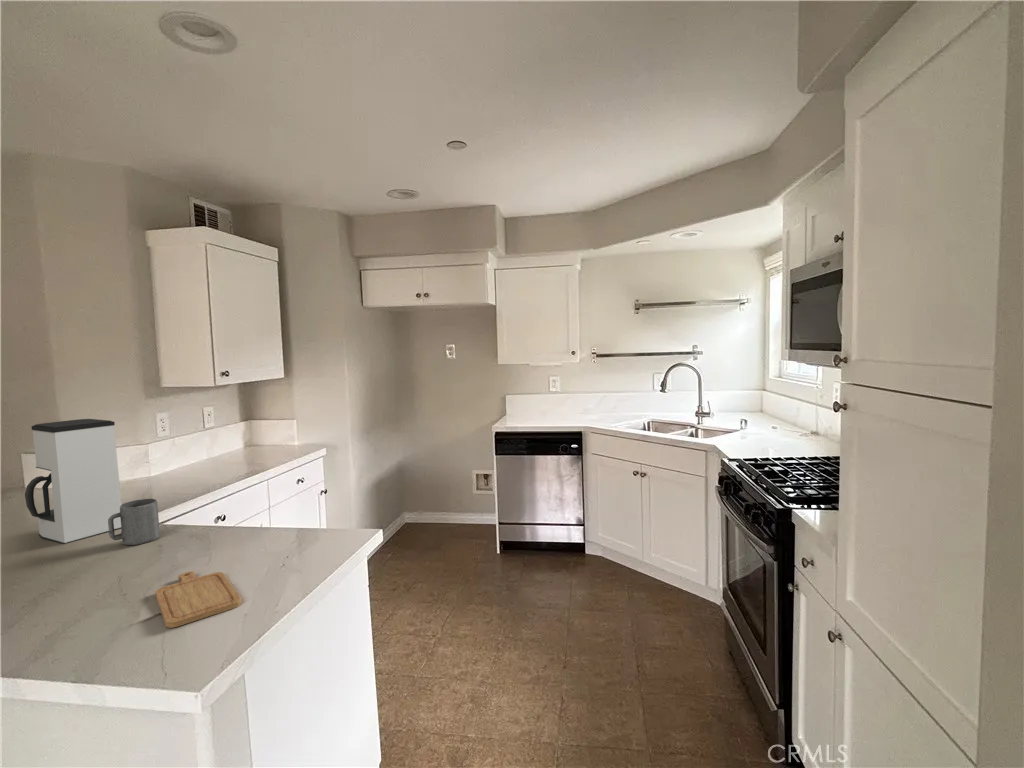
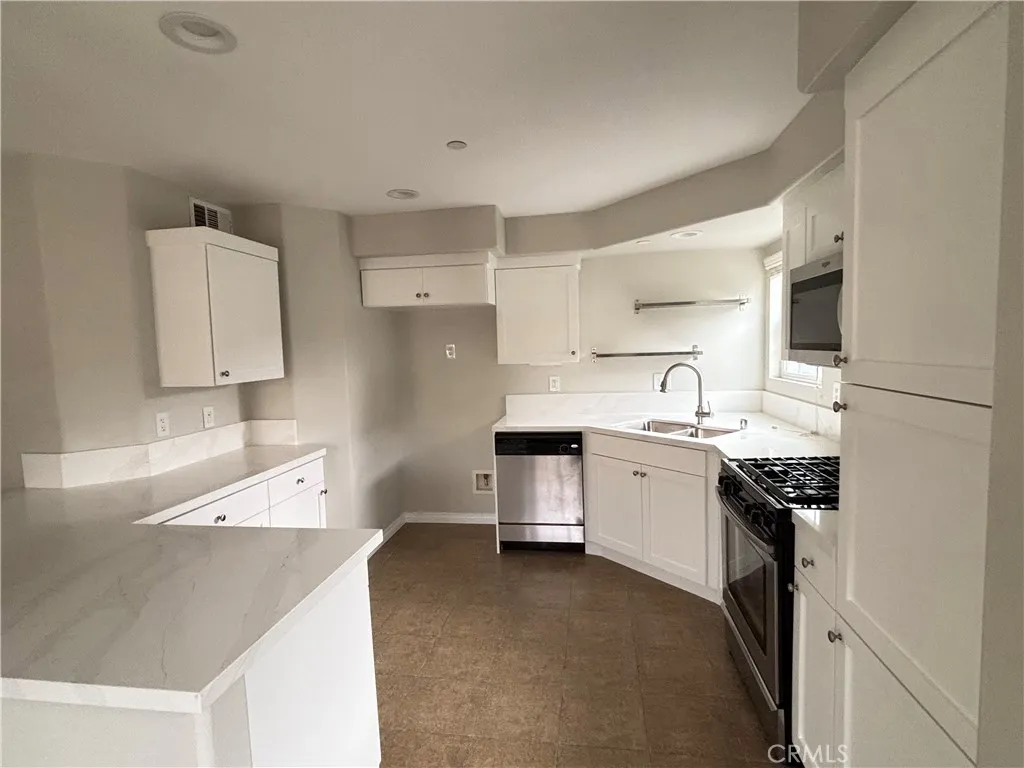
- chopping board (195, 592)
- mug (133, 523)
- coffee maker (69, 478)
